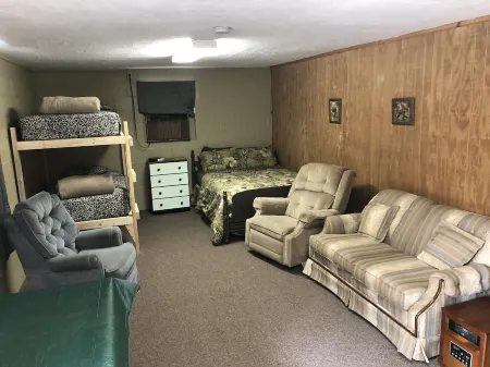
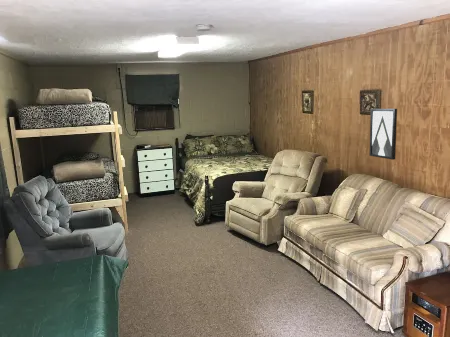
+ wall art (382, 133)
